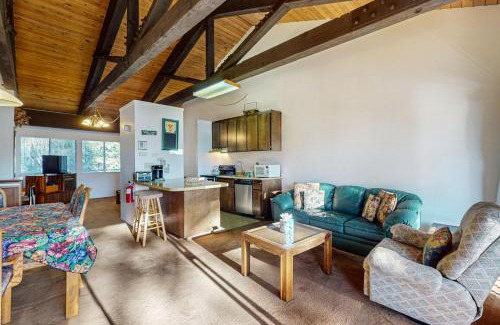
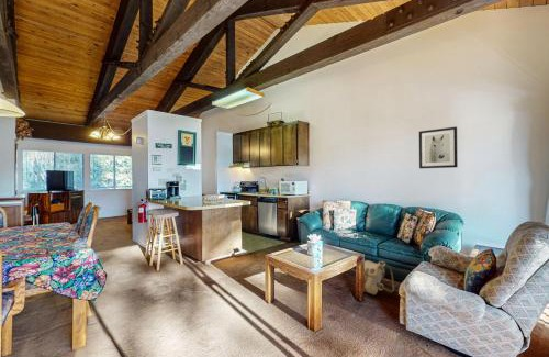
+ wall art (437, 148)
+ backpack (376, 276)
